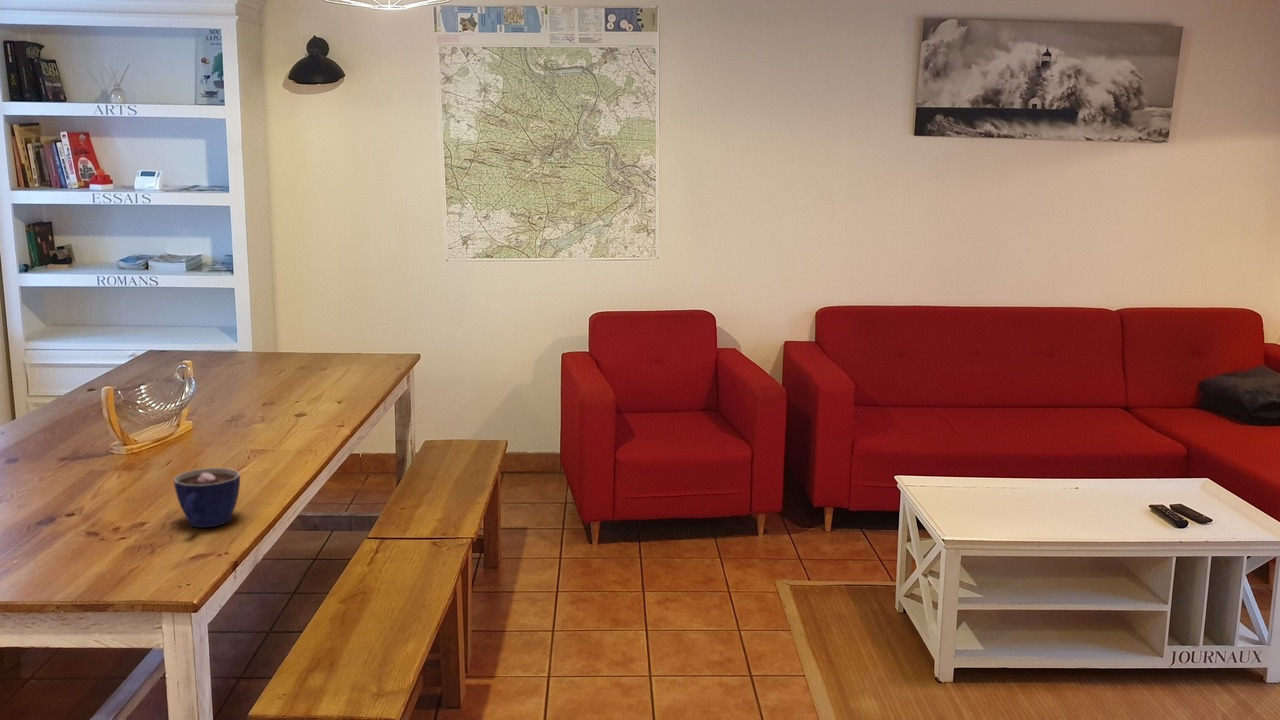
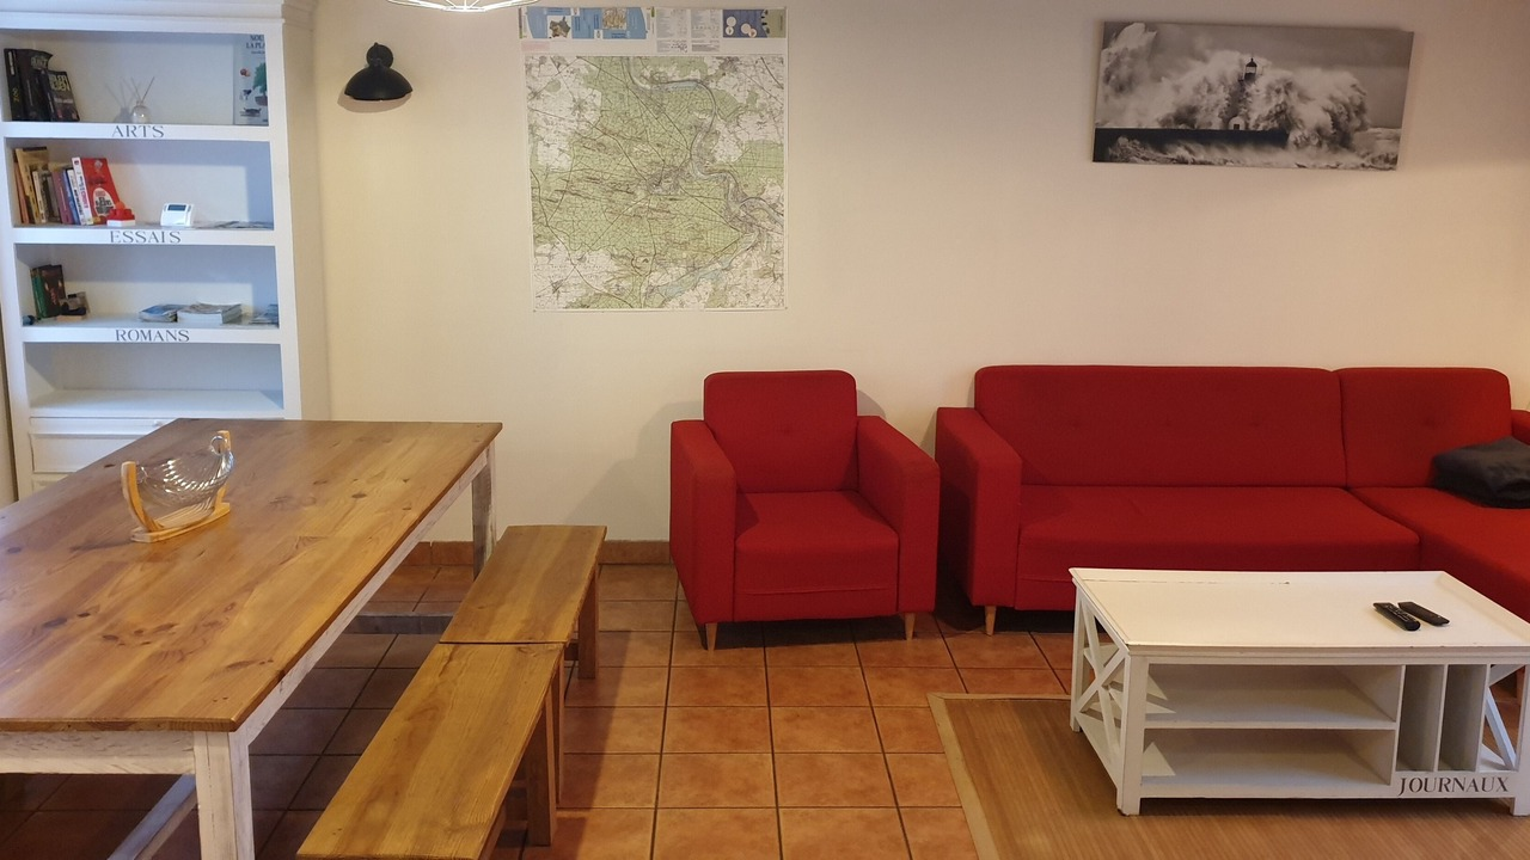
- cup (204, 501)
